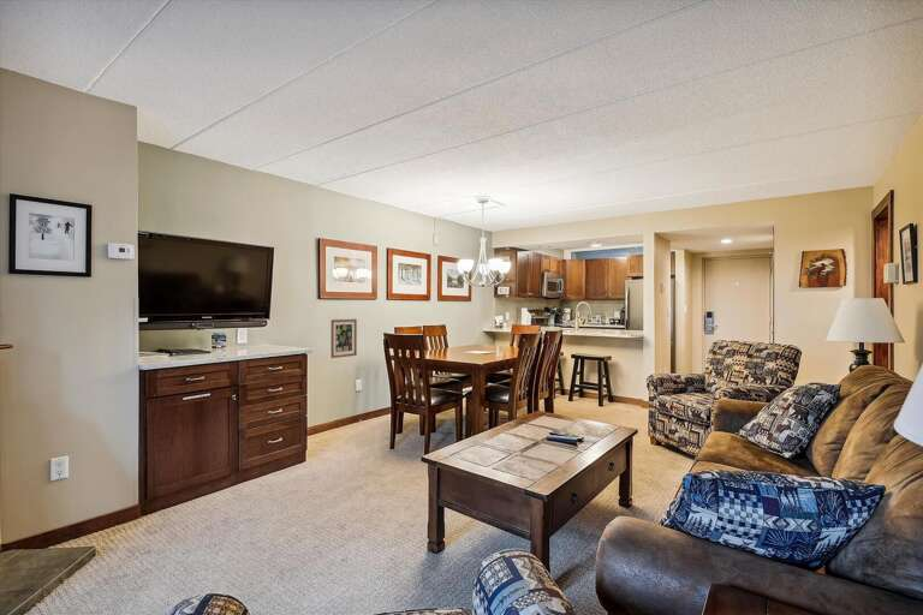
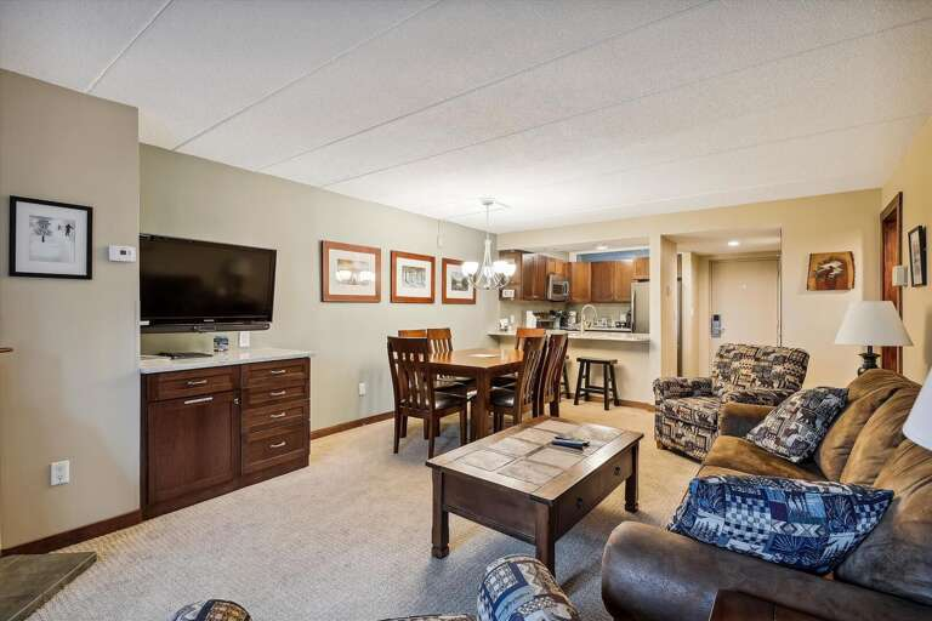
- wall art (344, 338)
